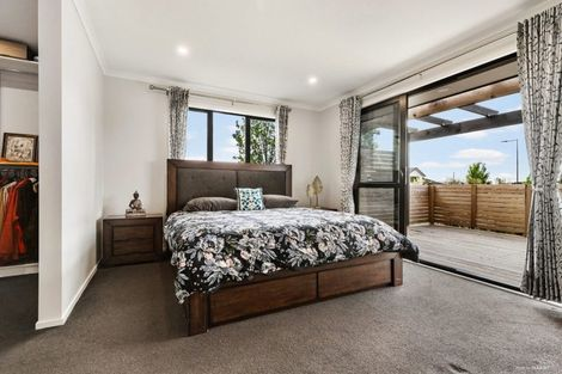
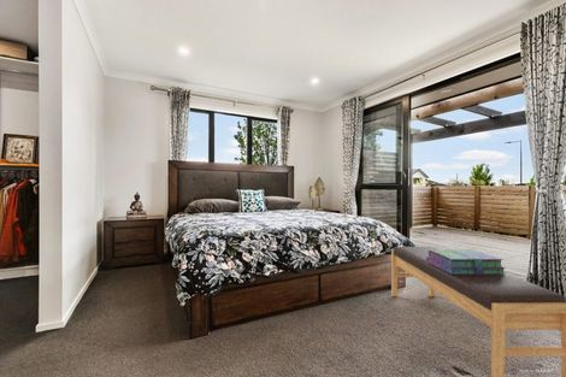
+ bench (454, 295)
+ stack of books (462, 260)
